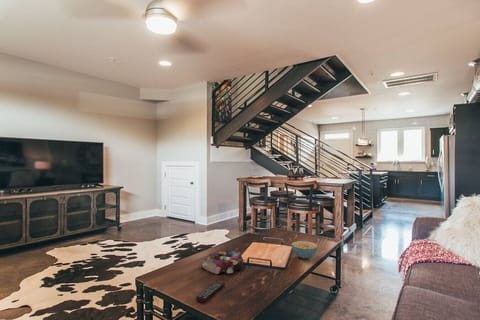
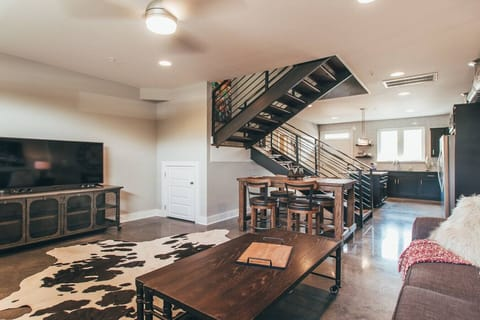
- cereal bowl (304, 251)
- remote control (211, 290)
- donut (223, 259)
